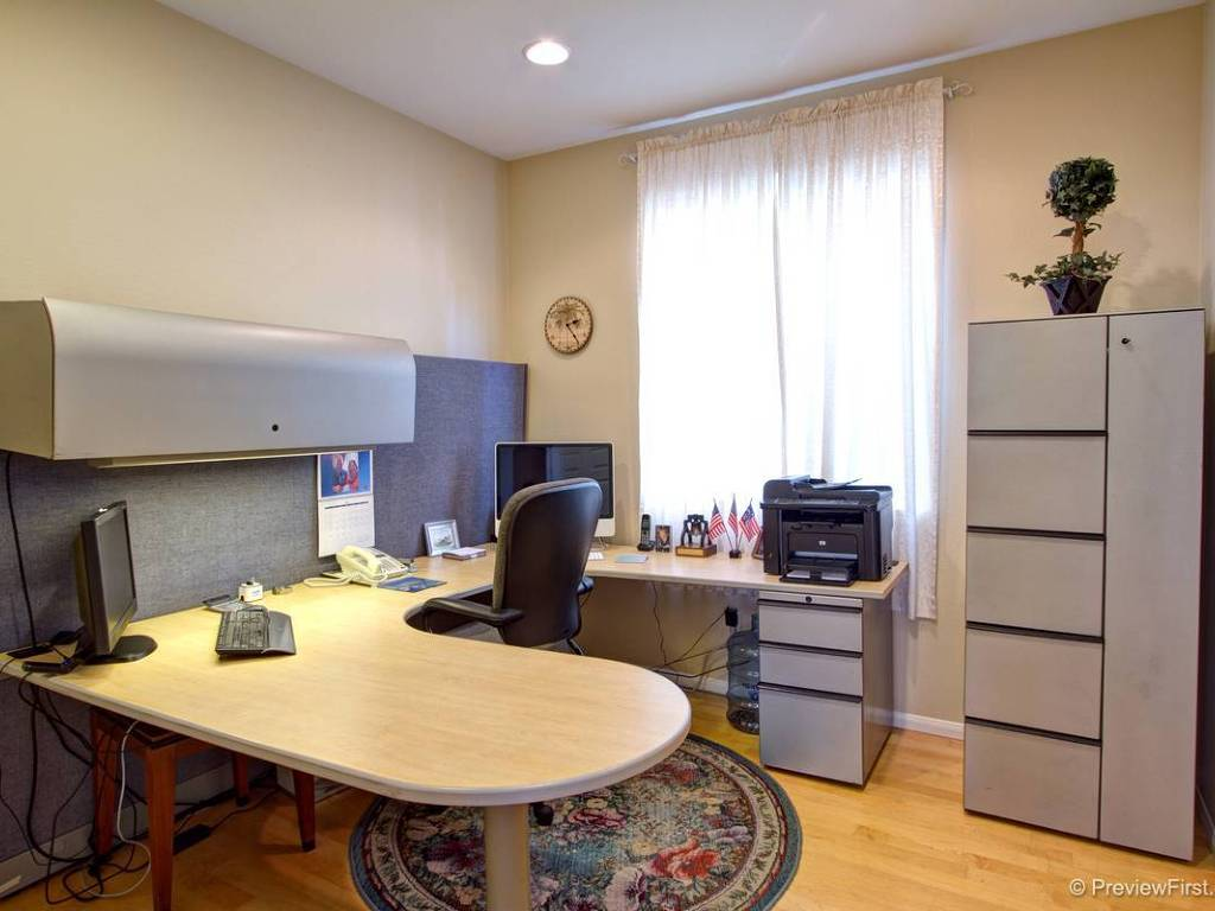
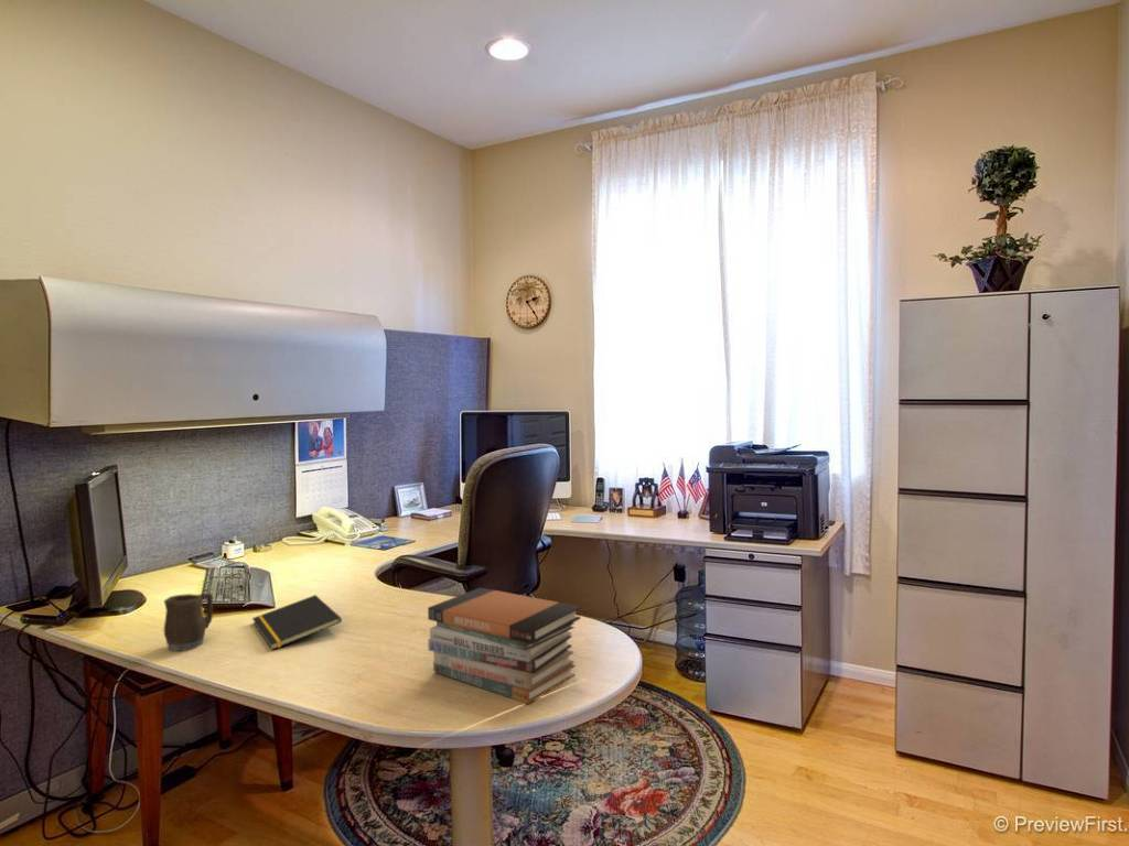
+ notepad (295, 620)
+ mug (189, 619)
+ book stack (503, 640)
